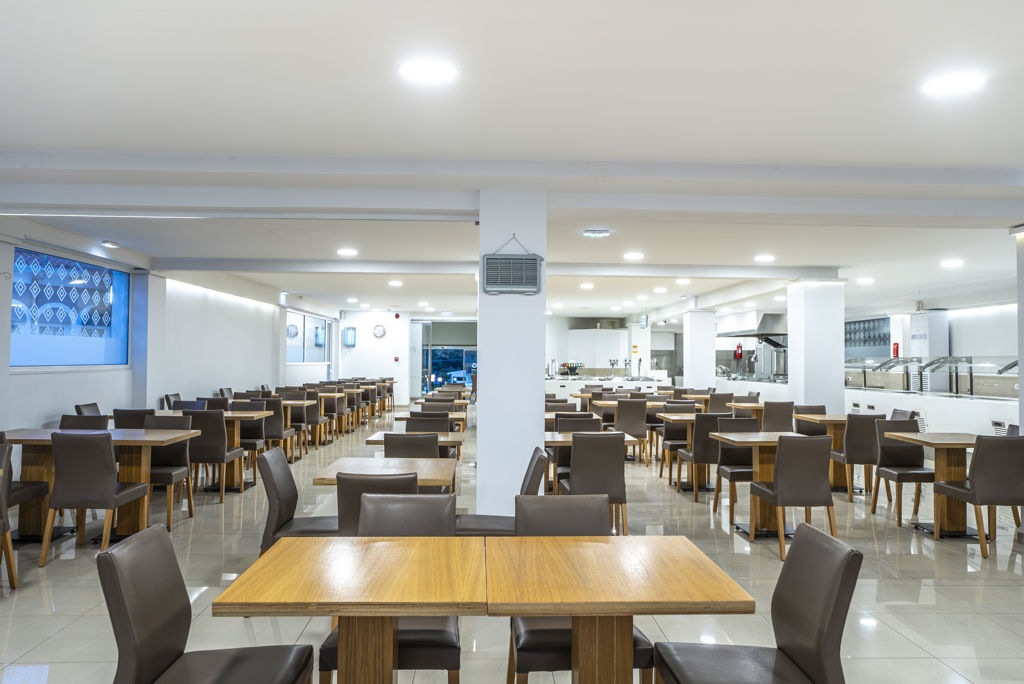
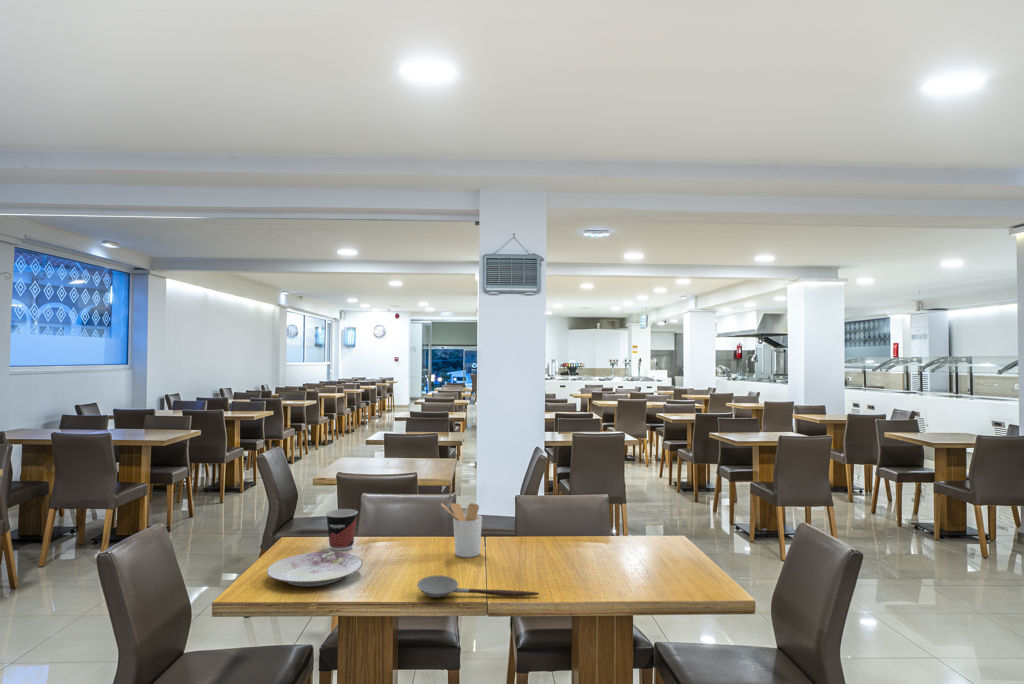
+ spoon (478, 589)
+ cup (341, 530)
+ plate (315, 570)
+ utensil holder (460, 527)
